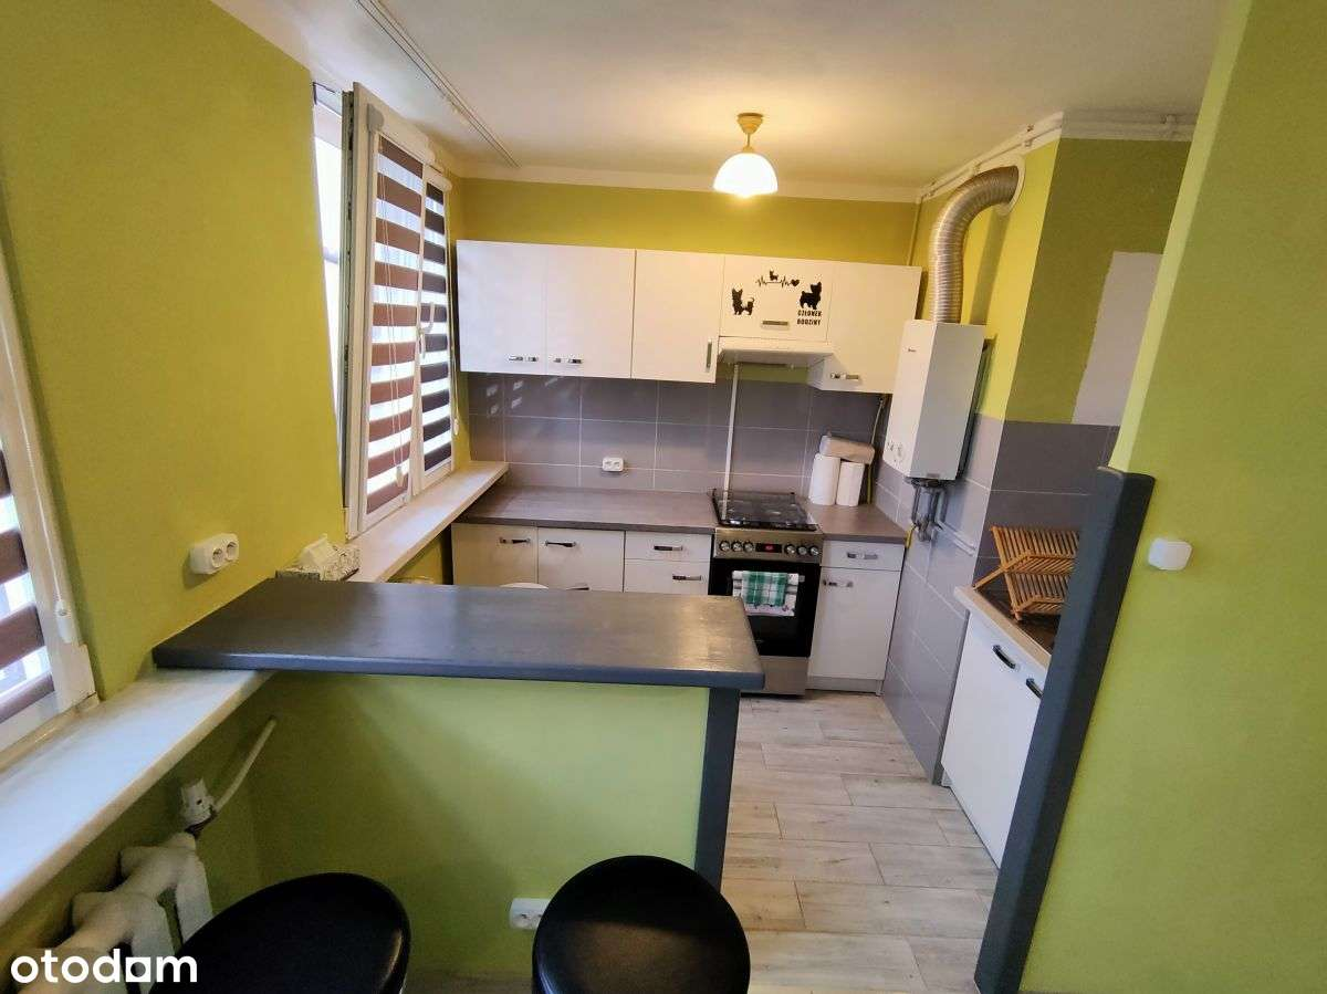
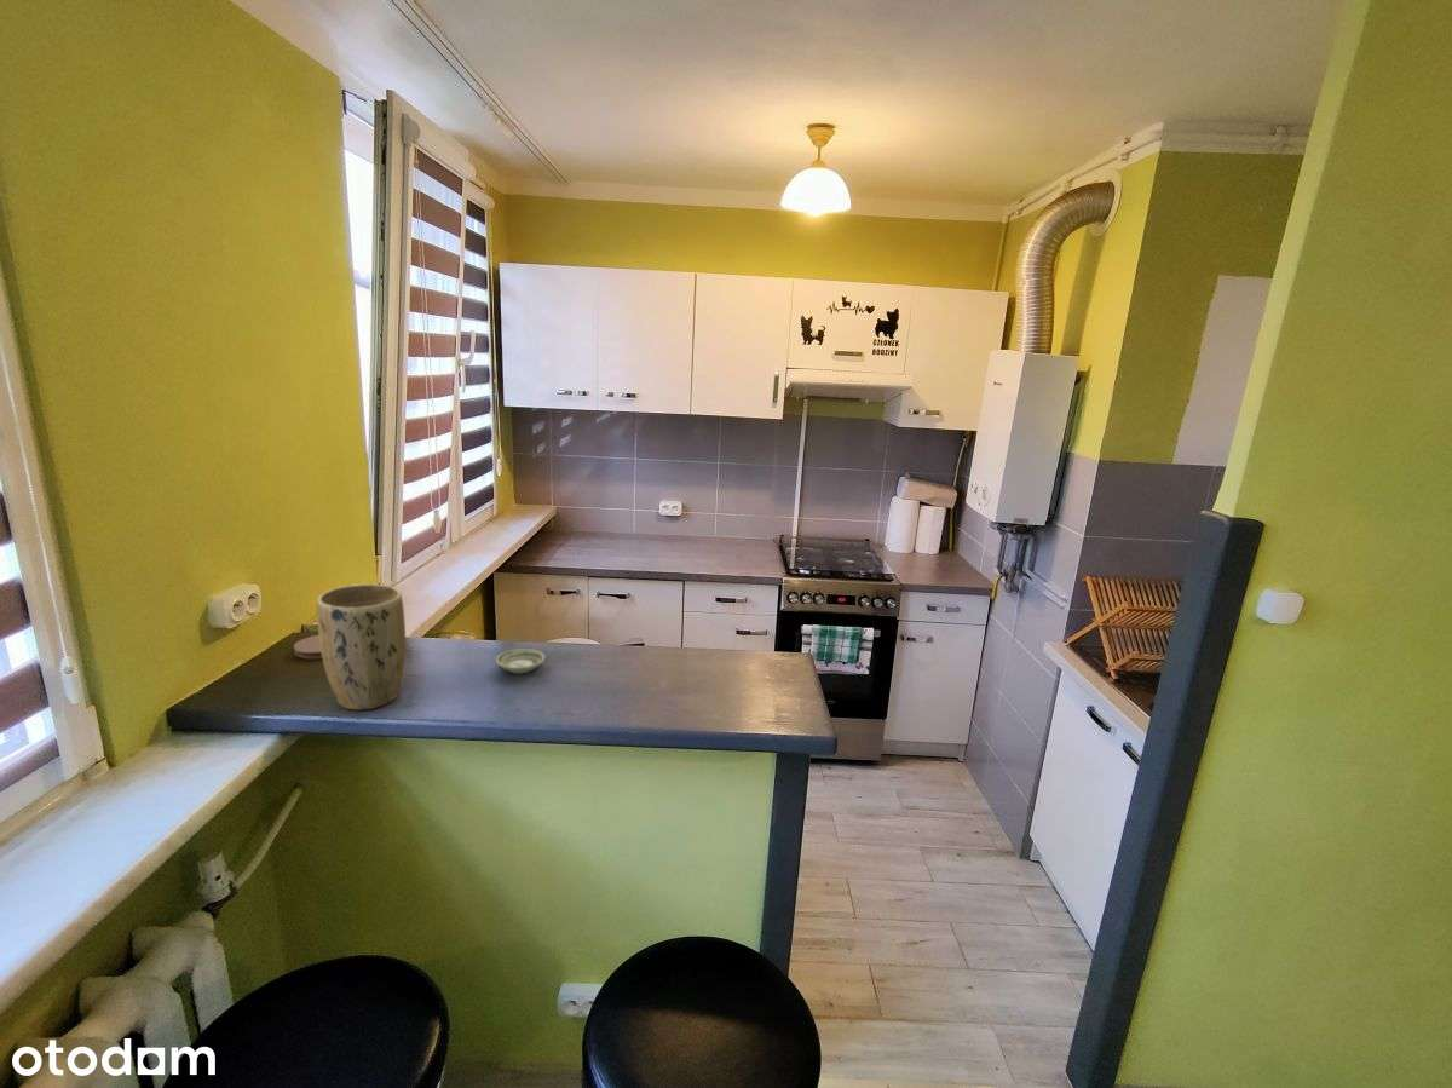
+ saucer (520, 662)
+ plant pot (364, 646)
+ coaster (319, 645)
